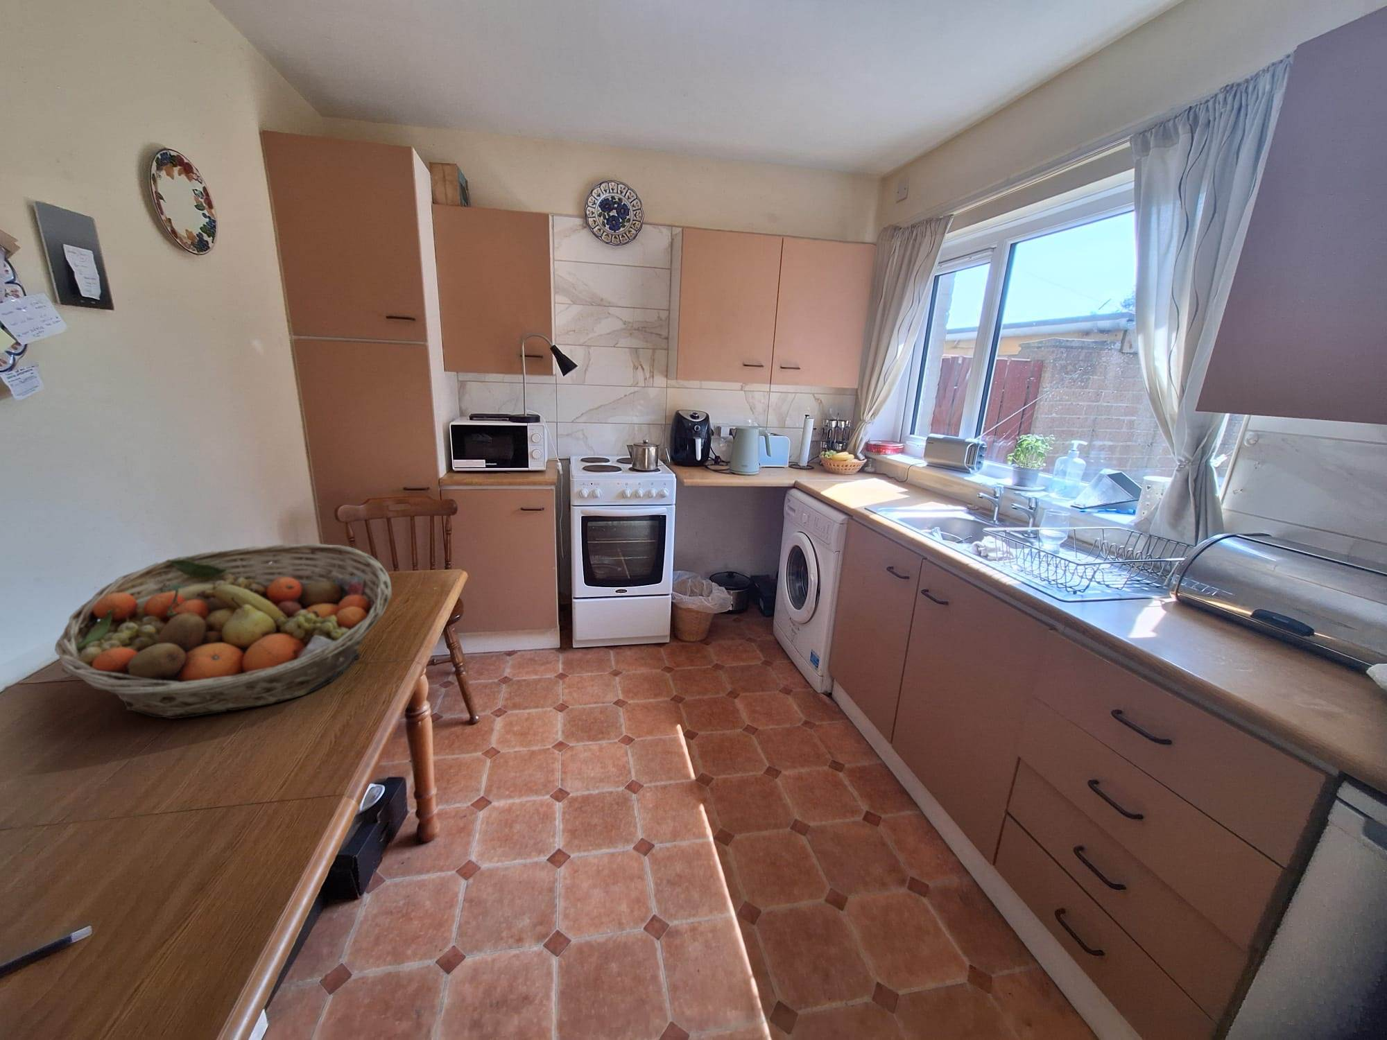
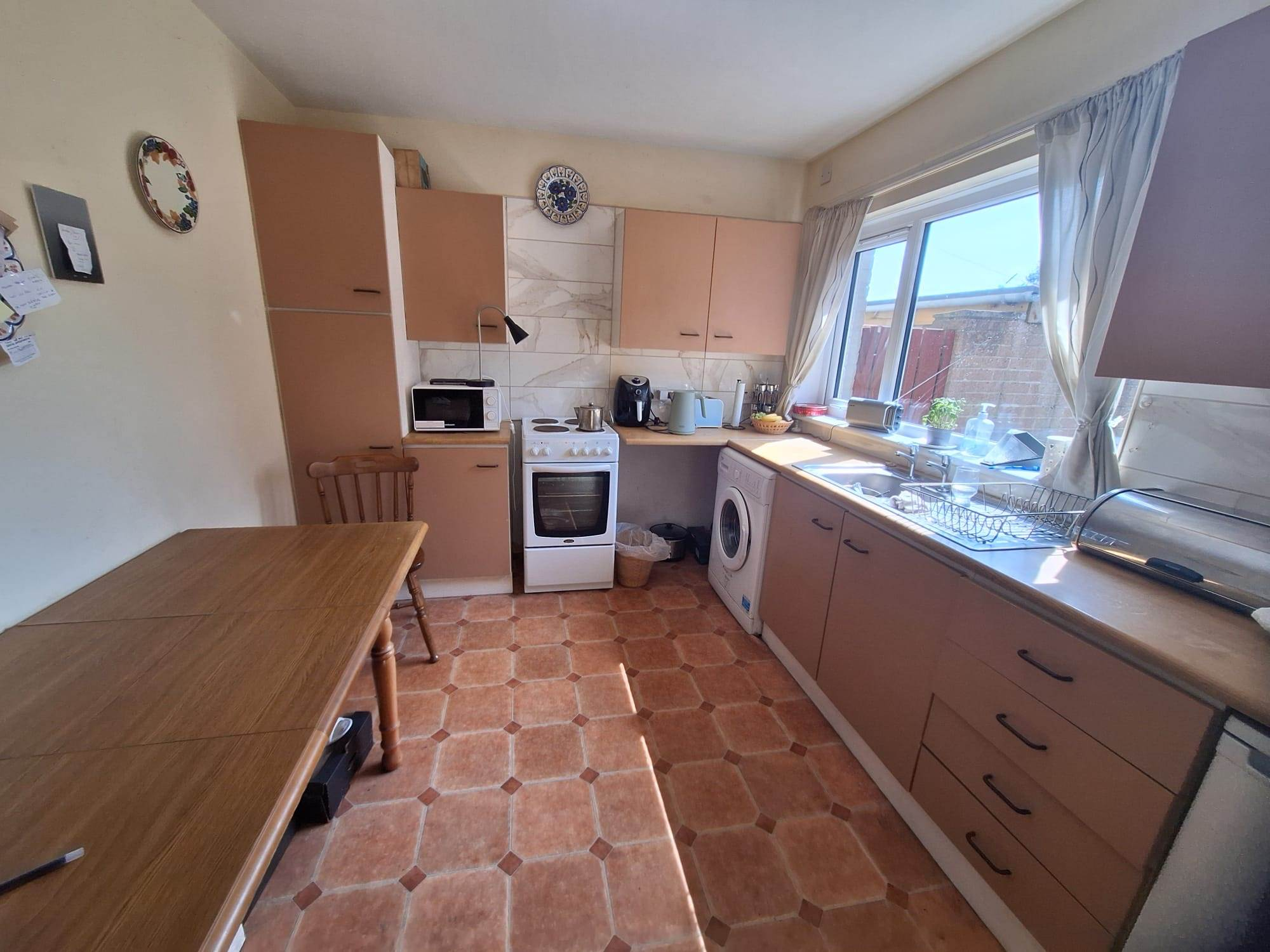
- fruit basket (248, 622)
